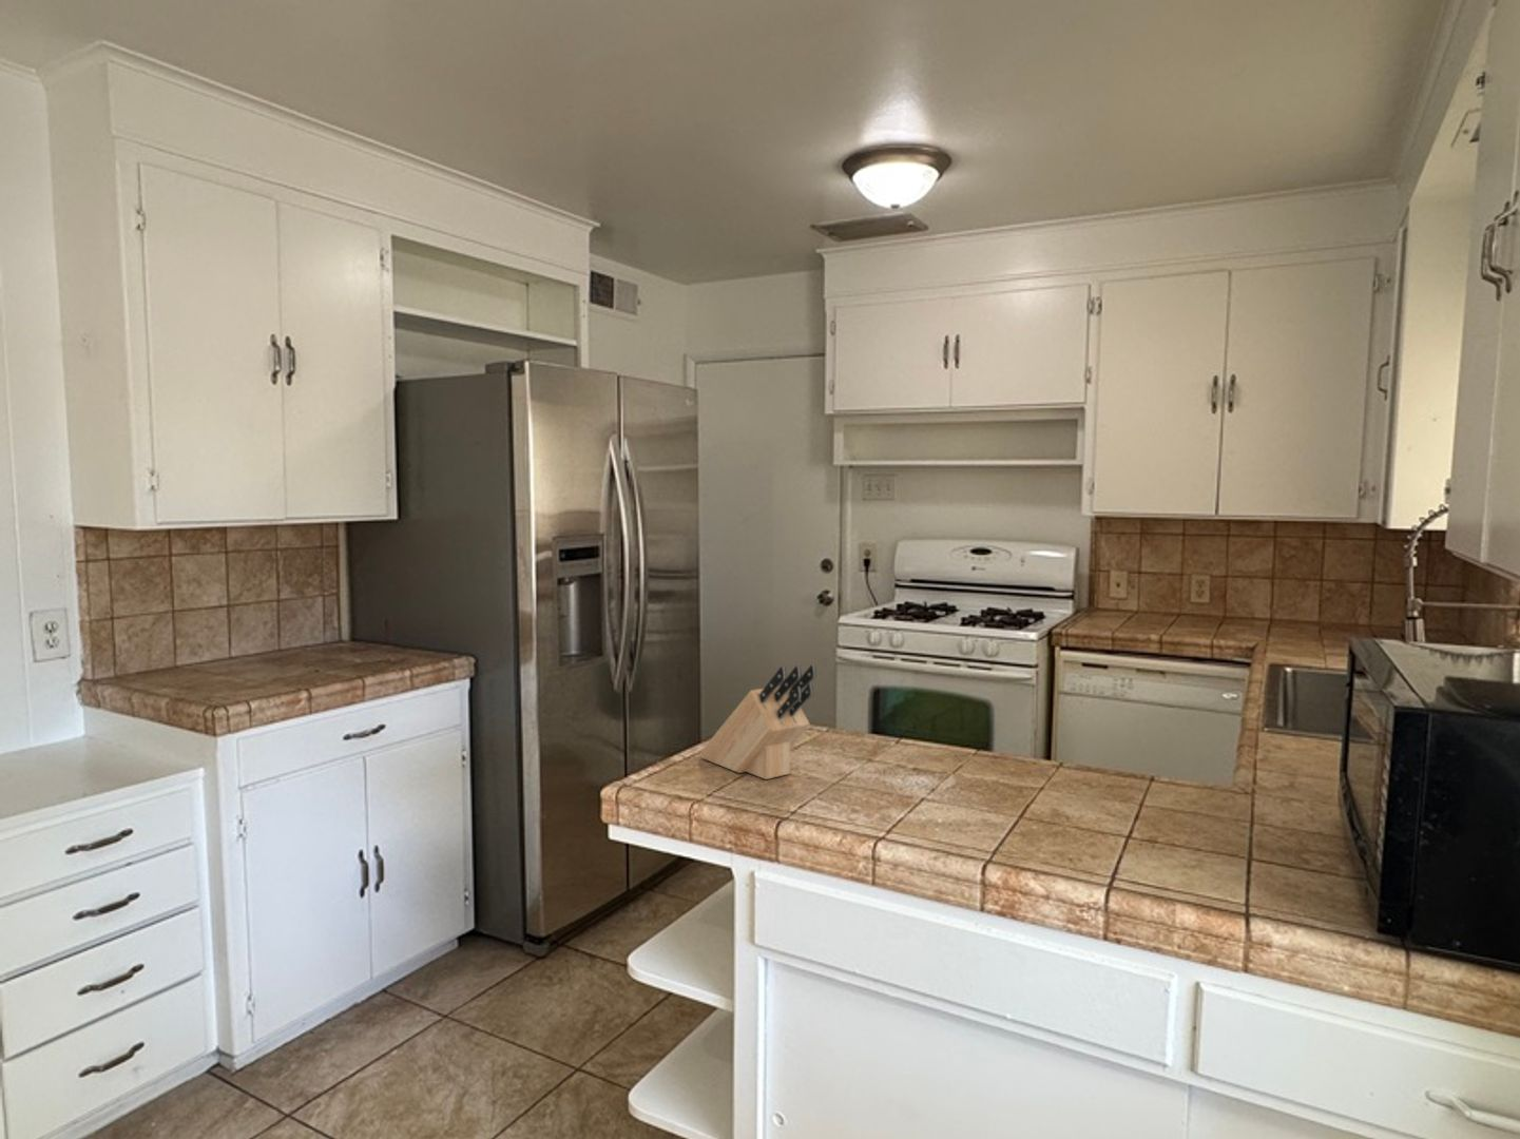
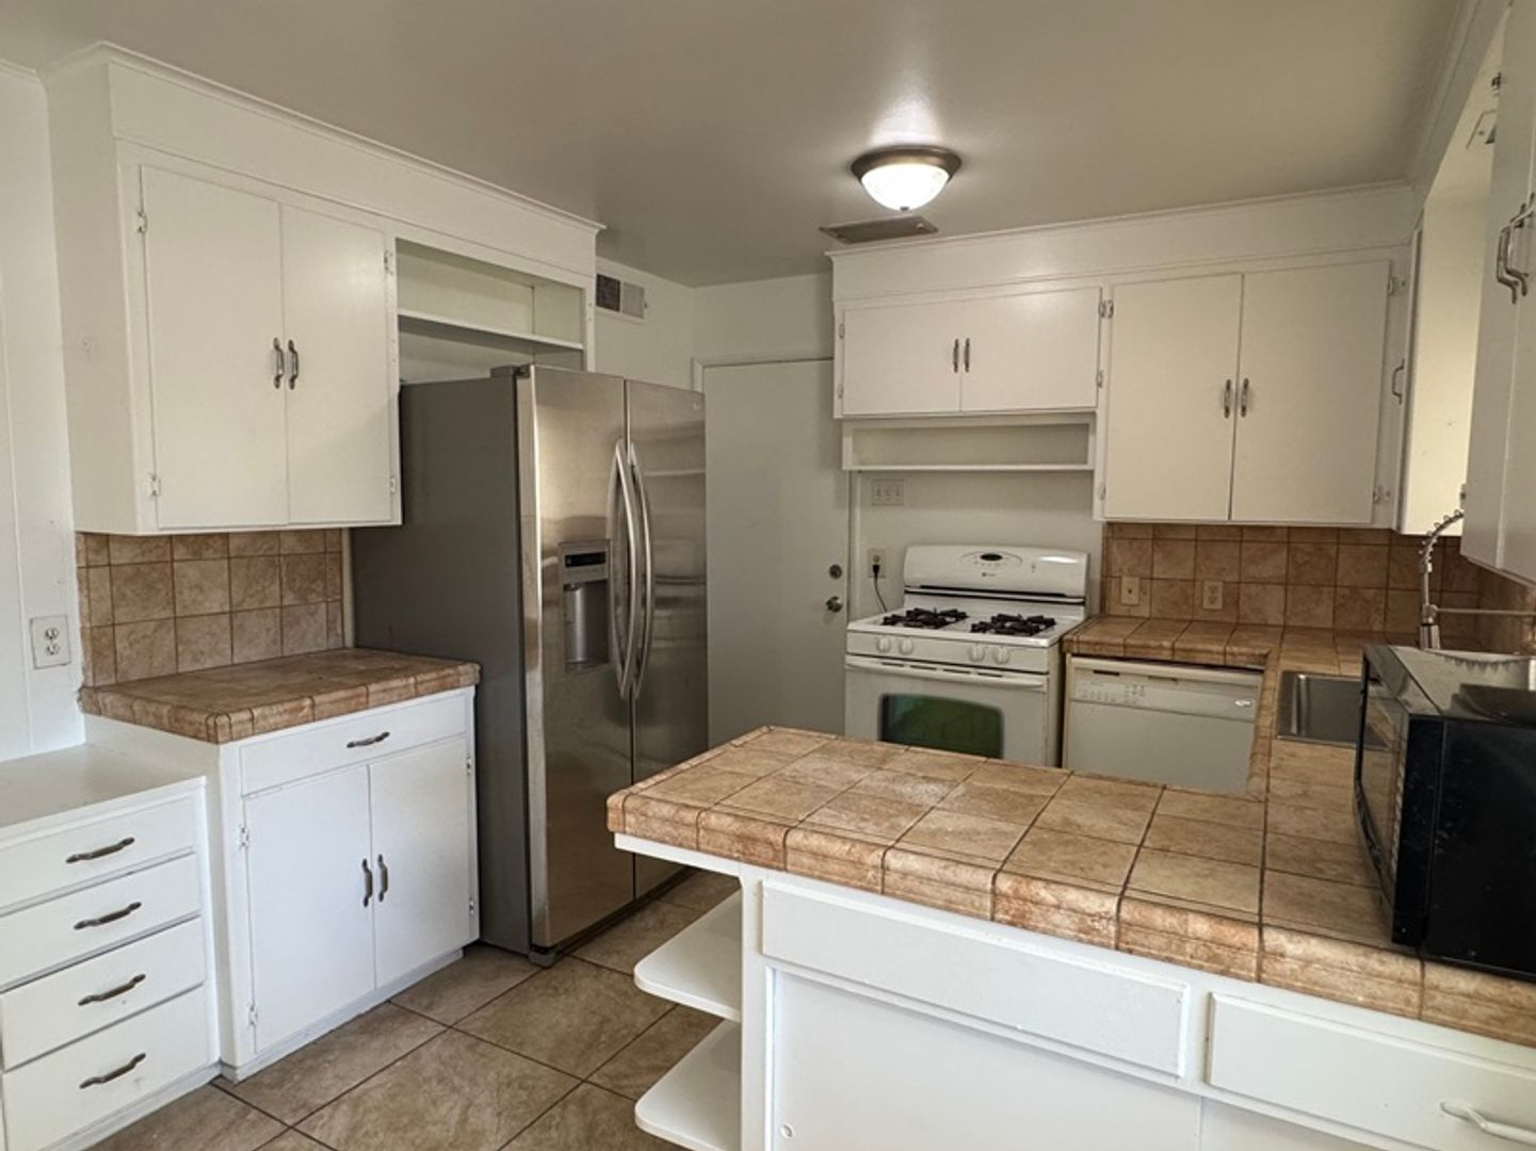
- knife block (759, 713)
